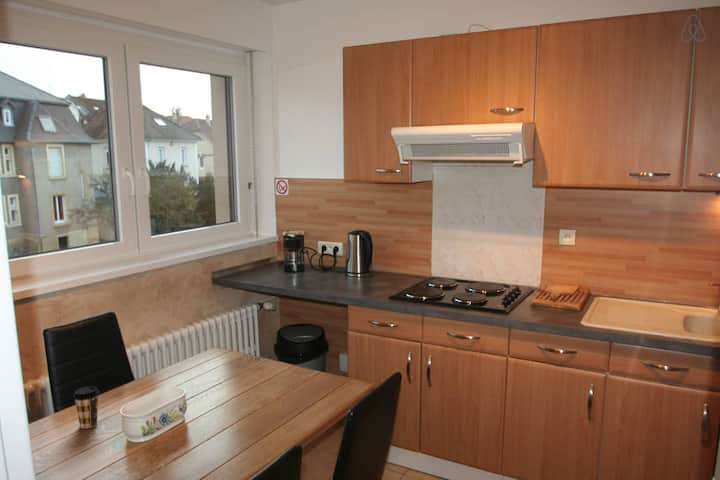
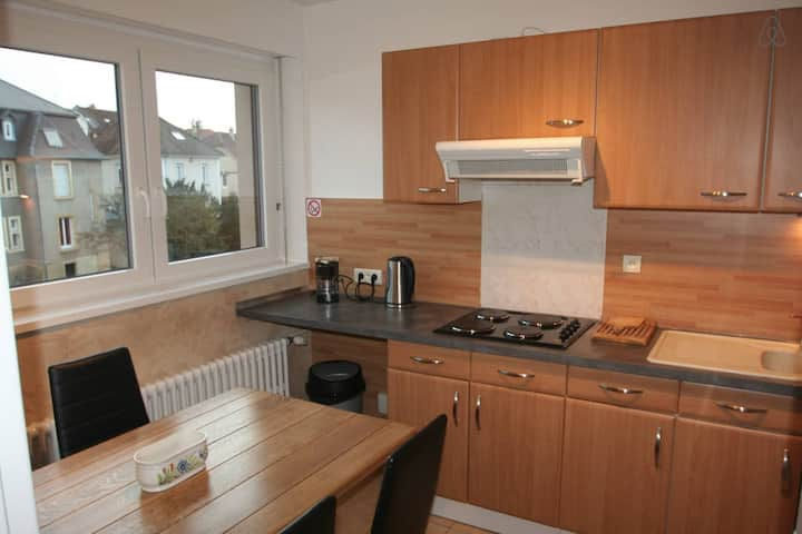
- coffee cup (87, 407)
